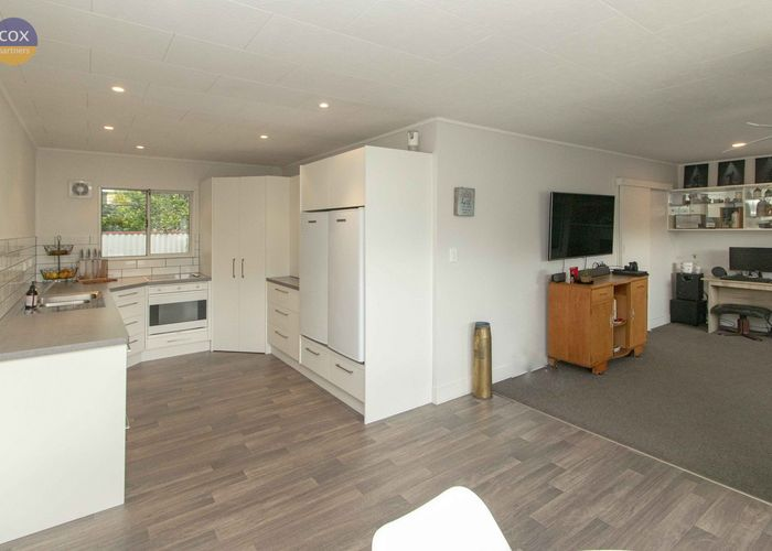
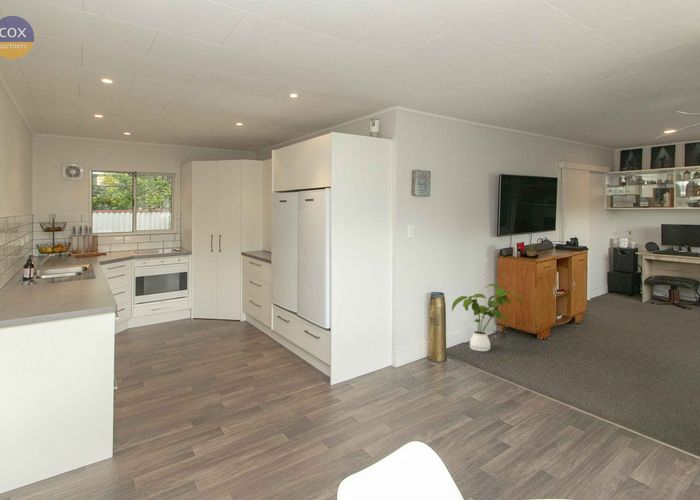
+ house plant (491, 317)
